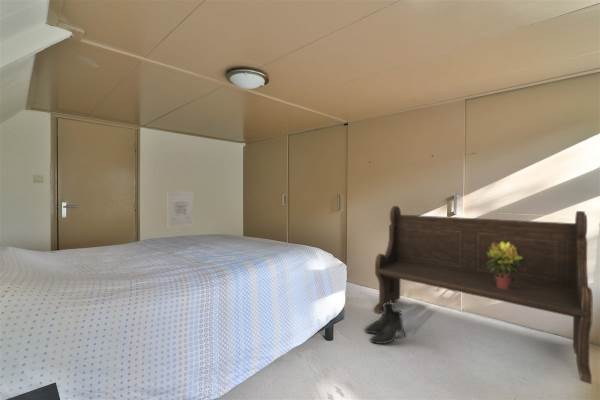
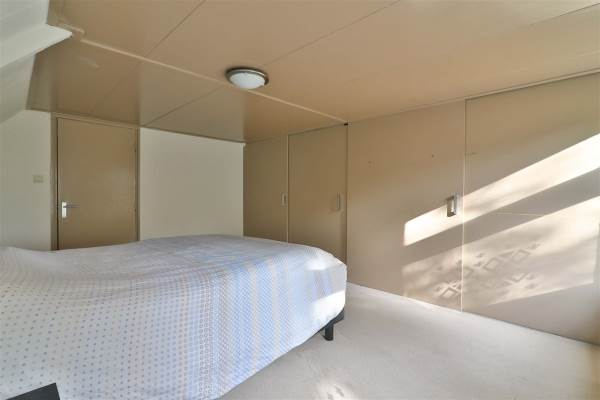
- wall art (180, 209)
- bench (465, 268)
- potted plant (504, 264)
- boots (384, 321)
